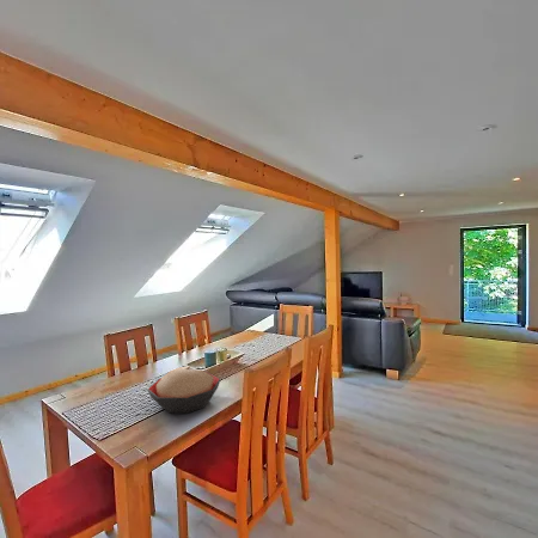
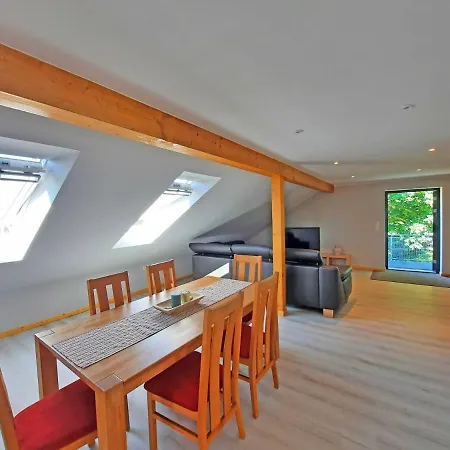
- decorative bowl (184, 386)
